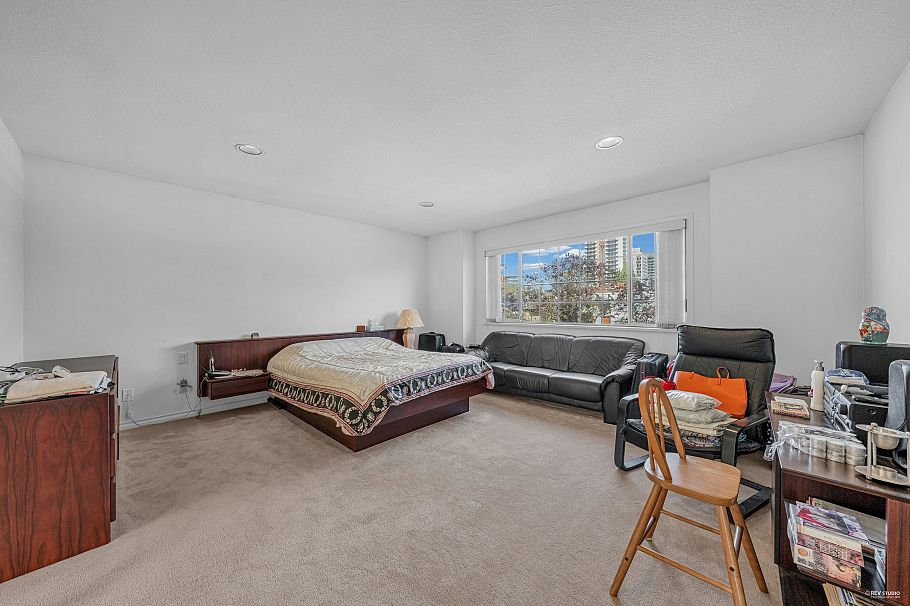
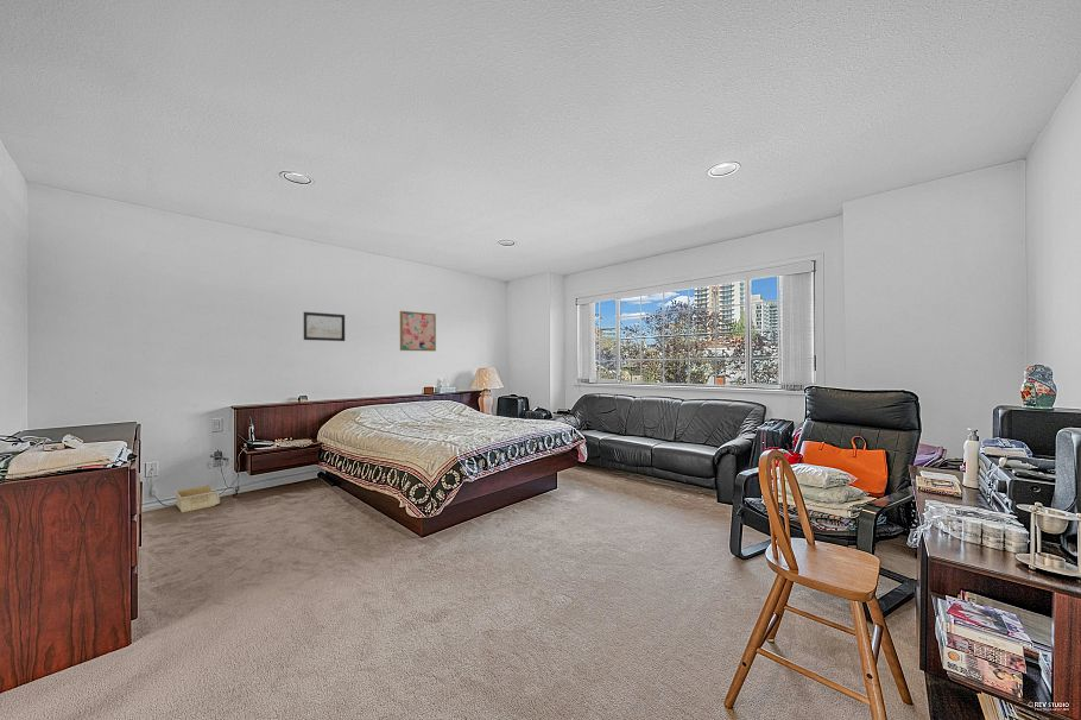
+ wall art (324, 327)
+ wall art (418, 331)
+ storage bin (197, 498)
